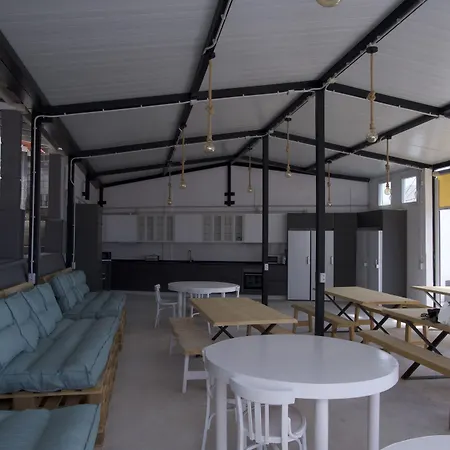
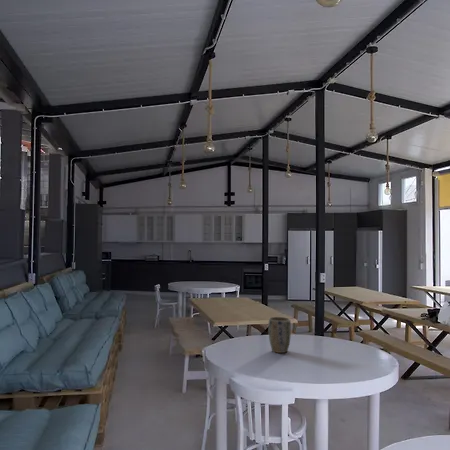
+ plant pot (279, 334)
